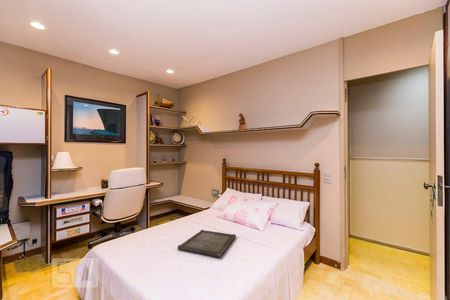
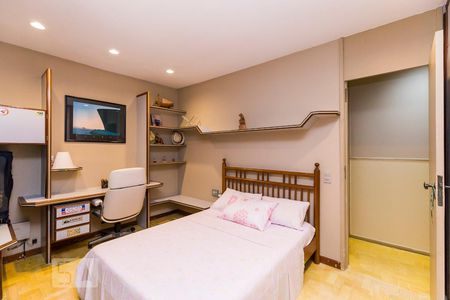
- serving tray (209, 241)
